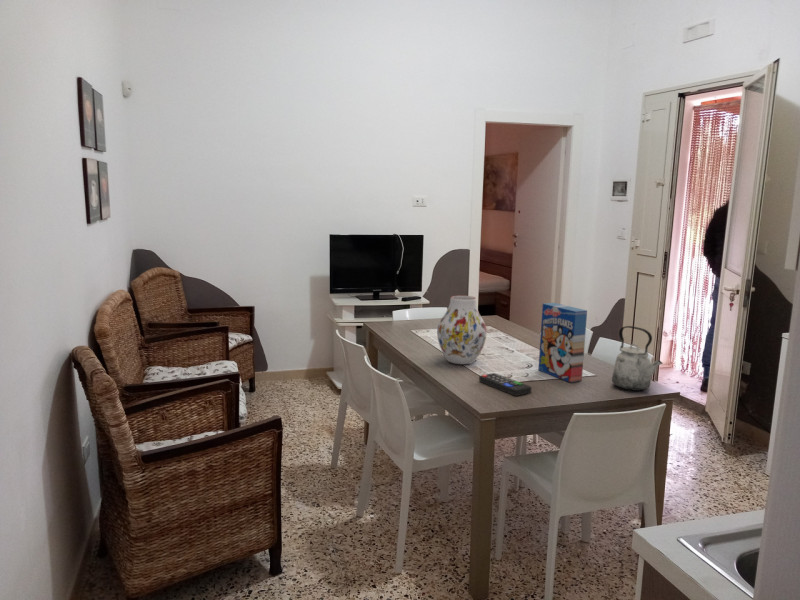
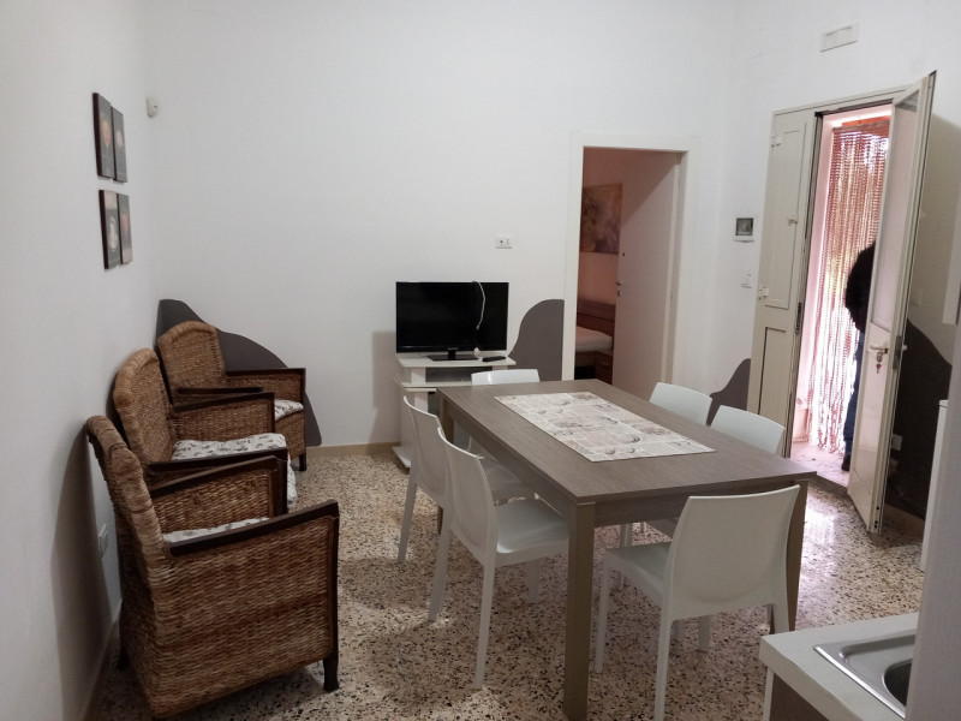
- kettle (639, 359)
- cereal box (561, 341)
- remote control (504, 383)
- vase (461, 330)
